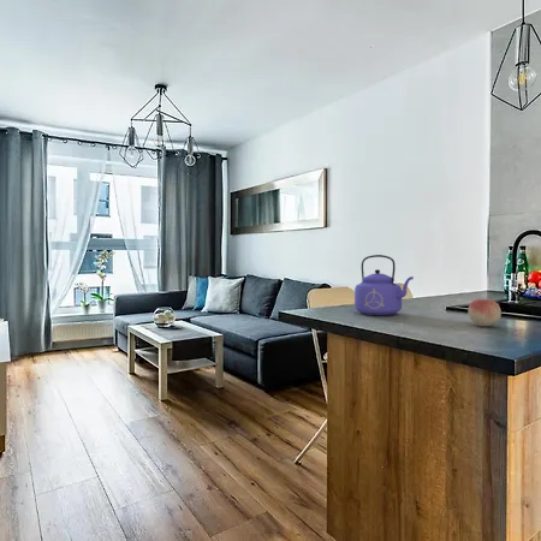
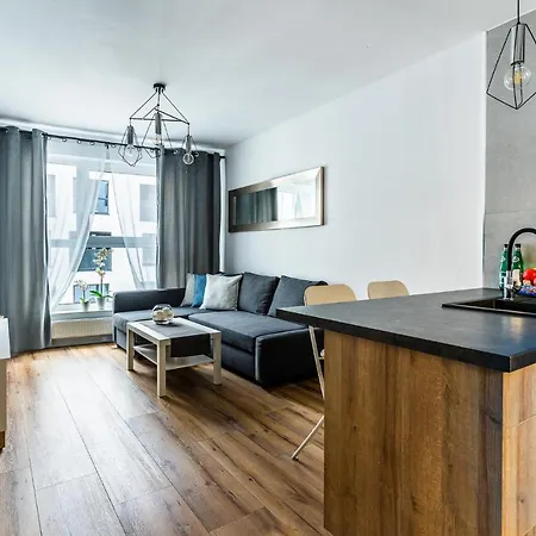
- kettle (384, 284)
- fruit (483, 311)
